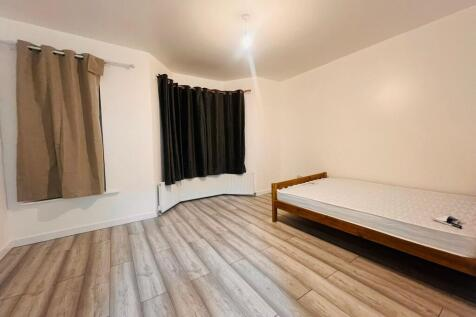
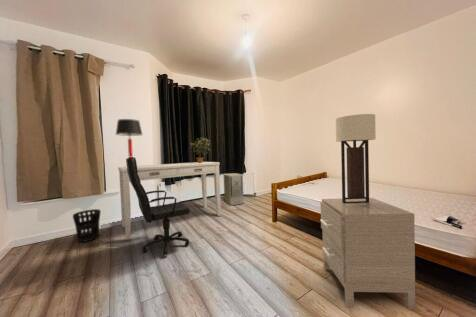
+ wastebasket (87, 225)
+ desk (170, 177)
+ nightstand (356, 245)
+ wall sconce (355, 160)
+ air purifier (233, 188)
+ office chair (157, 200)
+ table lamp (130, 144)
+ potted plant (199, 149)
